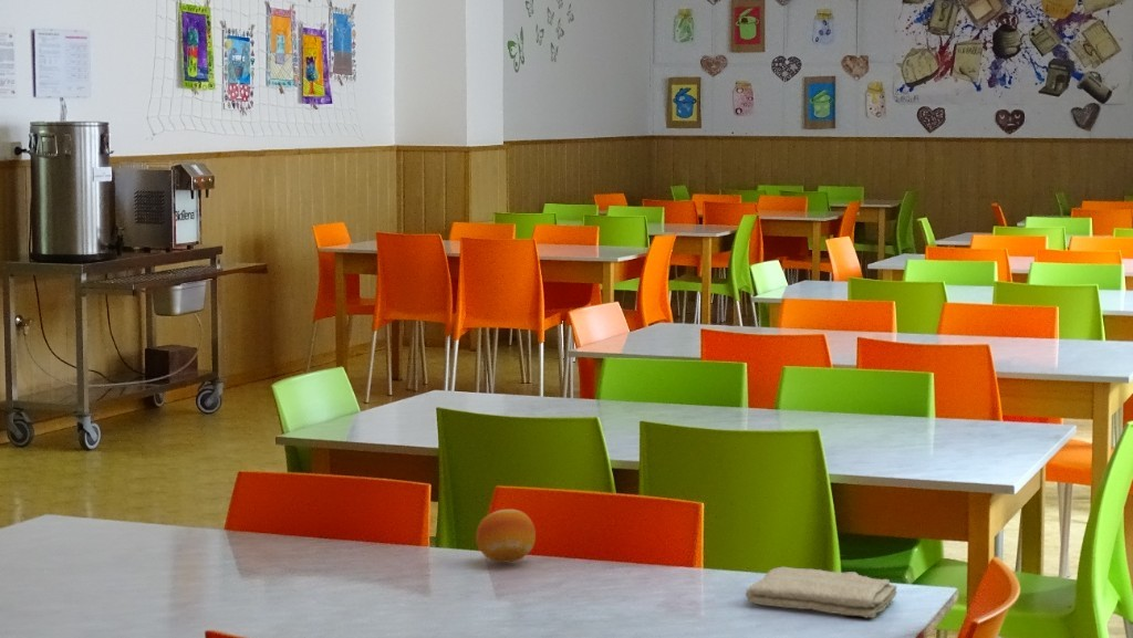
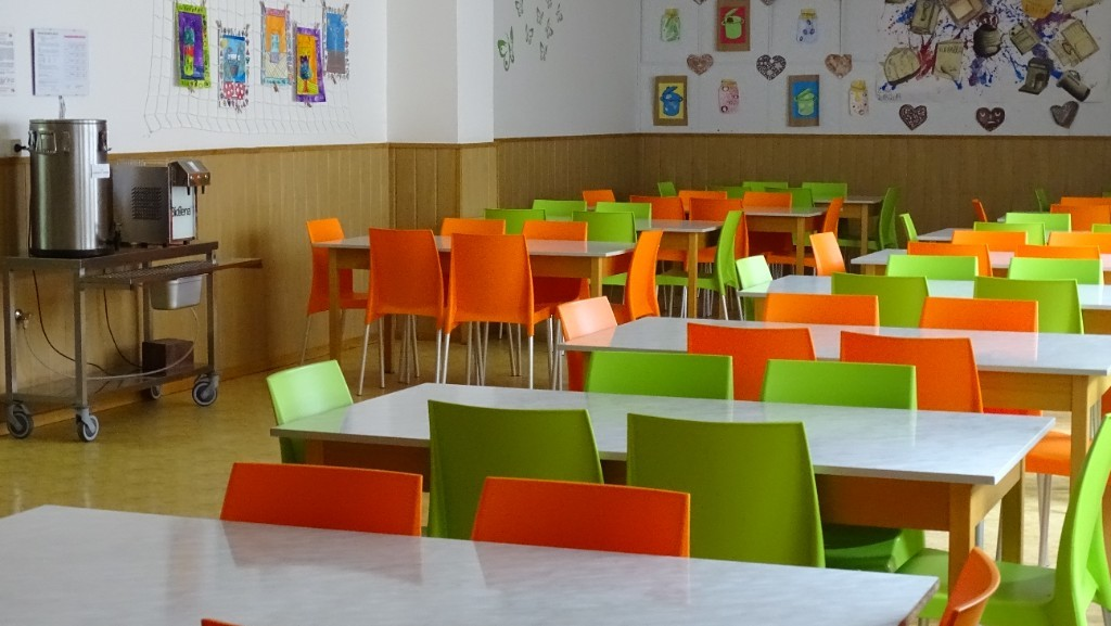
- washcloth (821, 589)
- fruit (506, 535)
